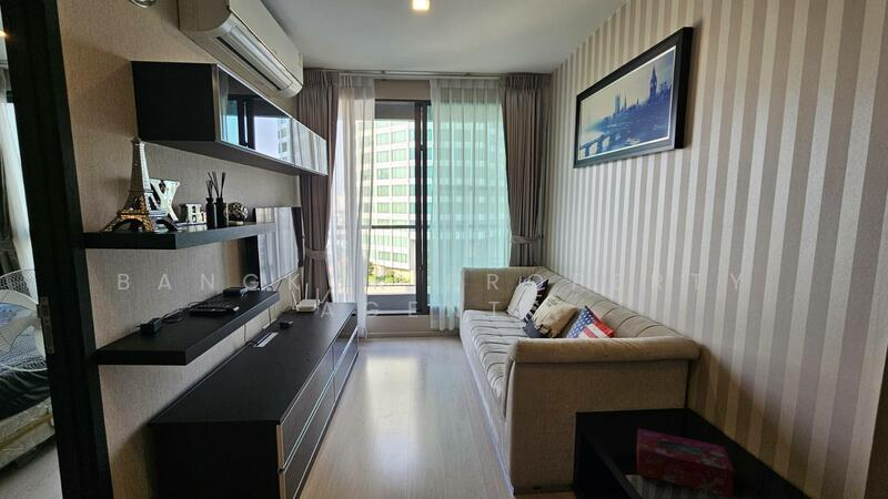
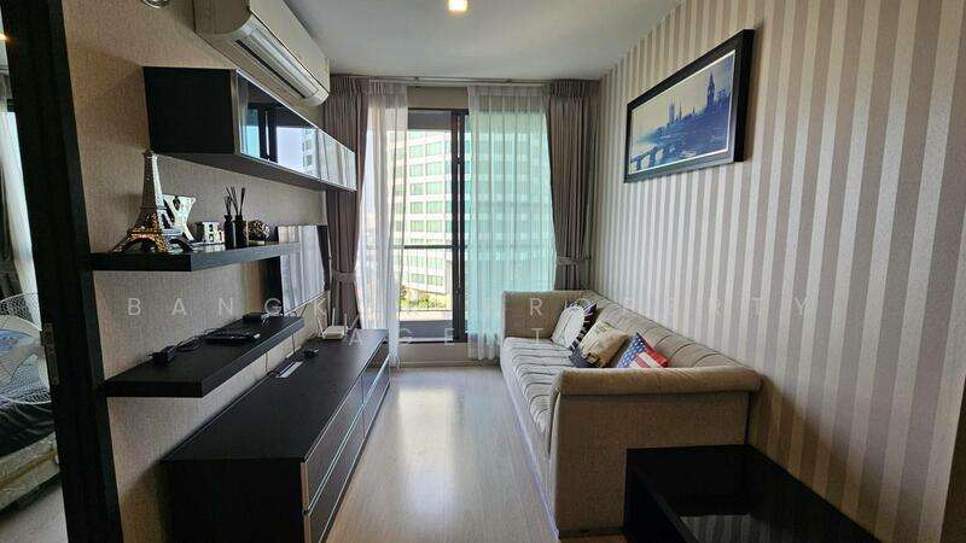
- tissue box (680, 460)
